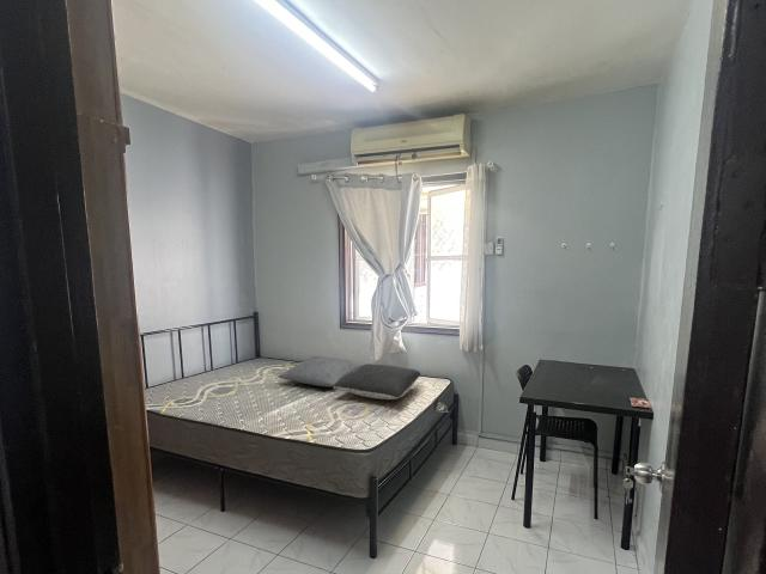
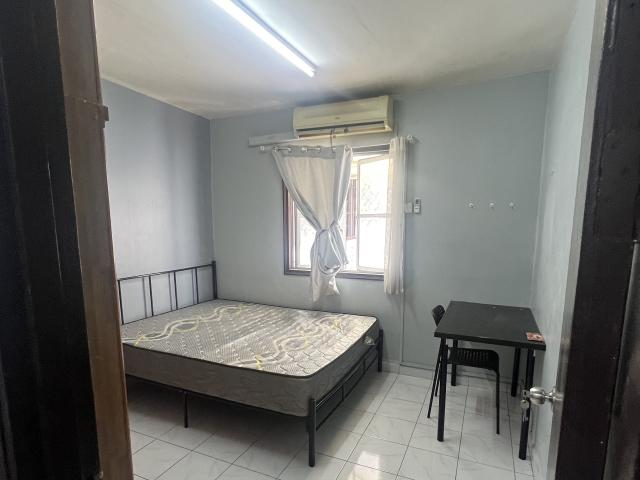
- pillow (378, 379)
- pillow (322, 370)
